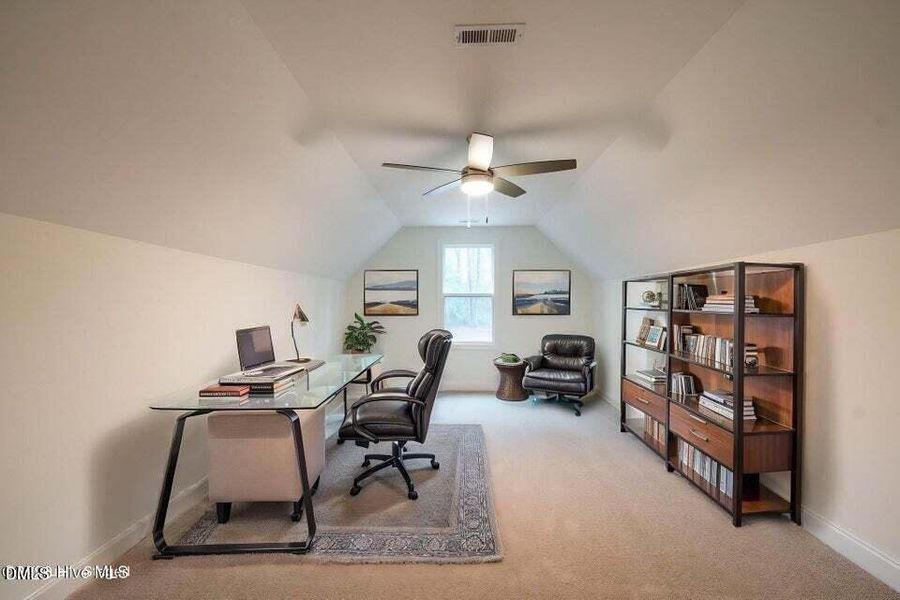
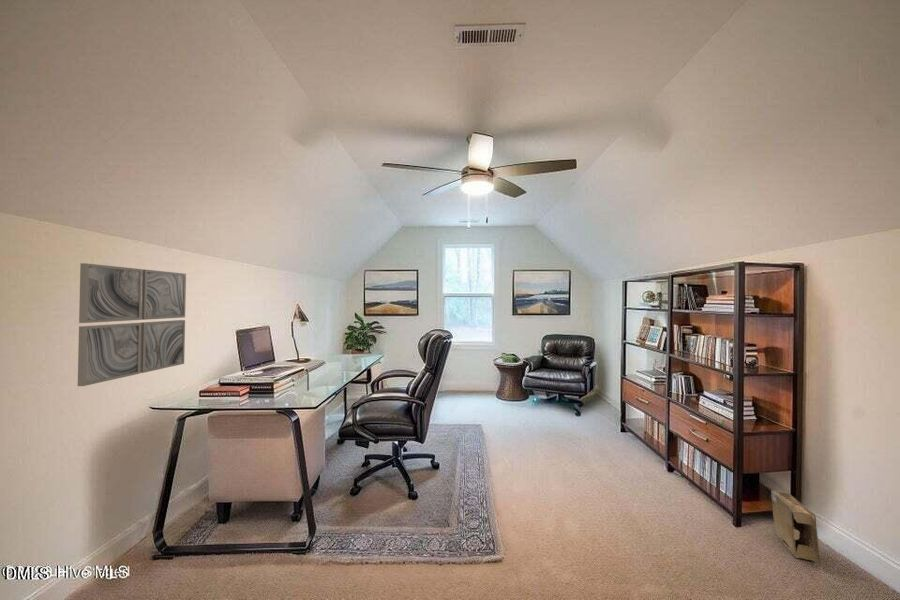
+ cardboard box (795, 527)
+ wall art (141, 322)
